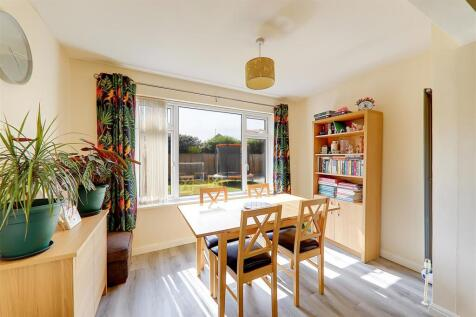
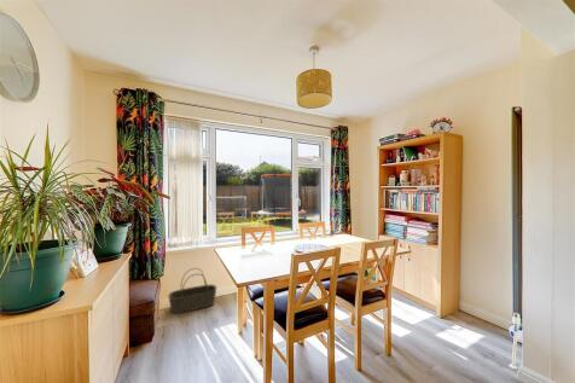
+ basket (193, 288)
